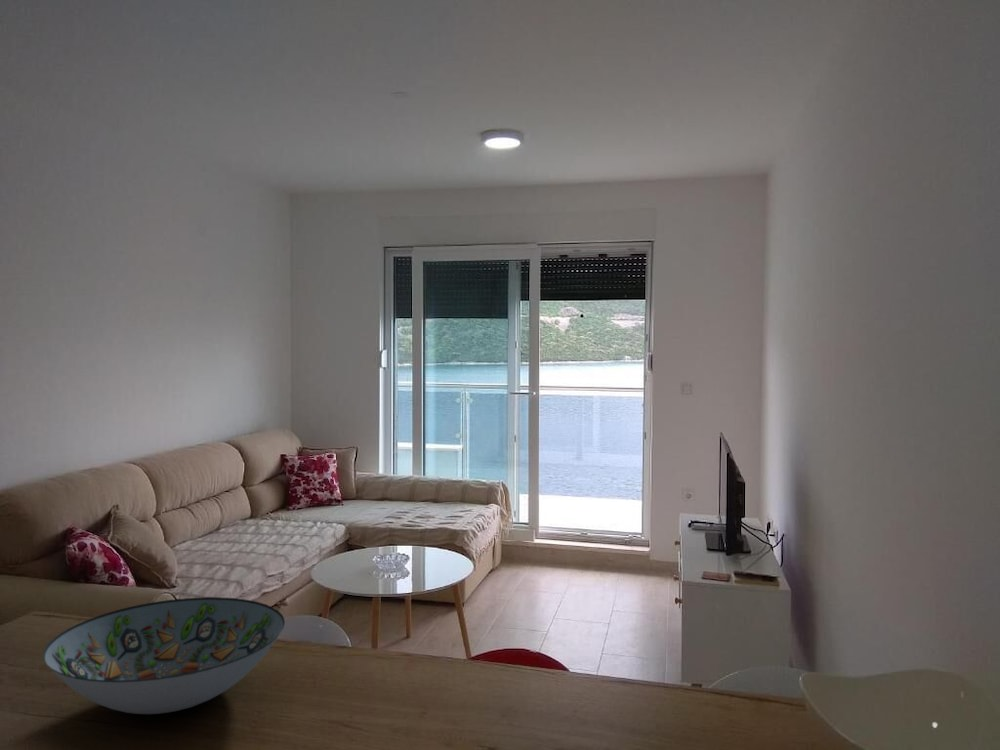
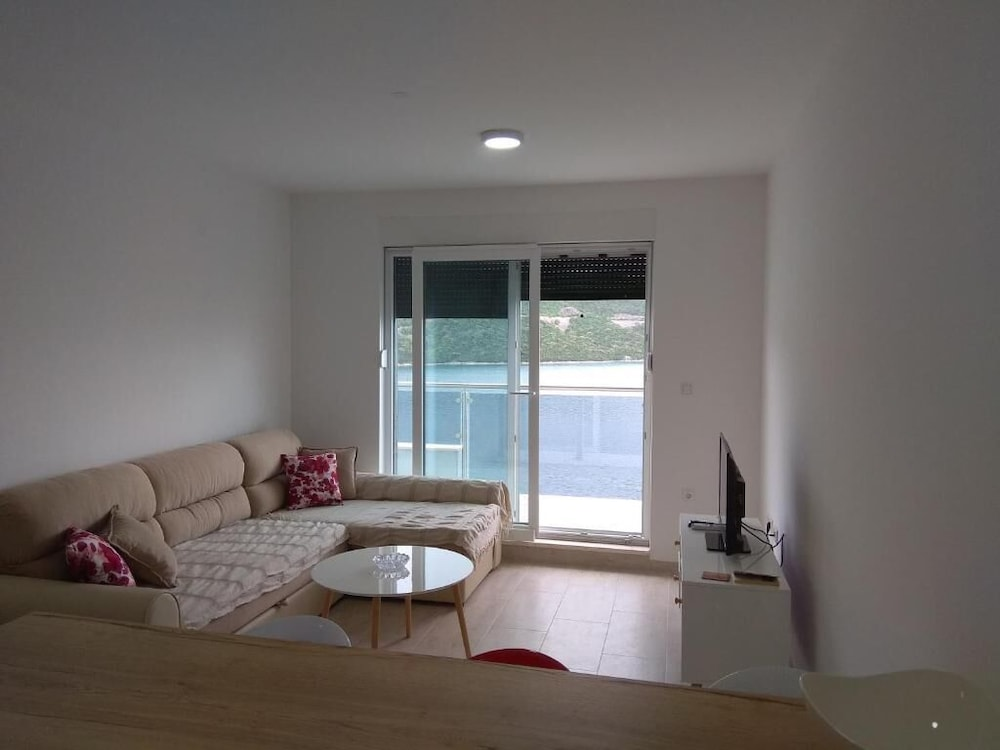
- decorative bowl (171, 665)
